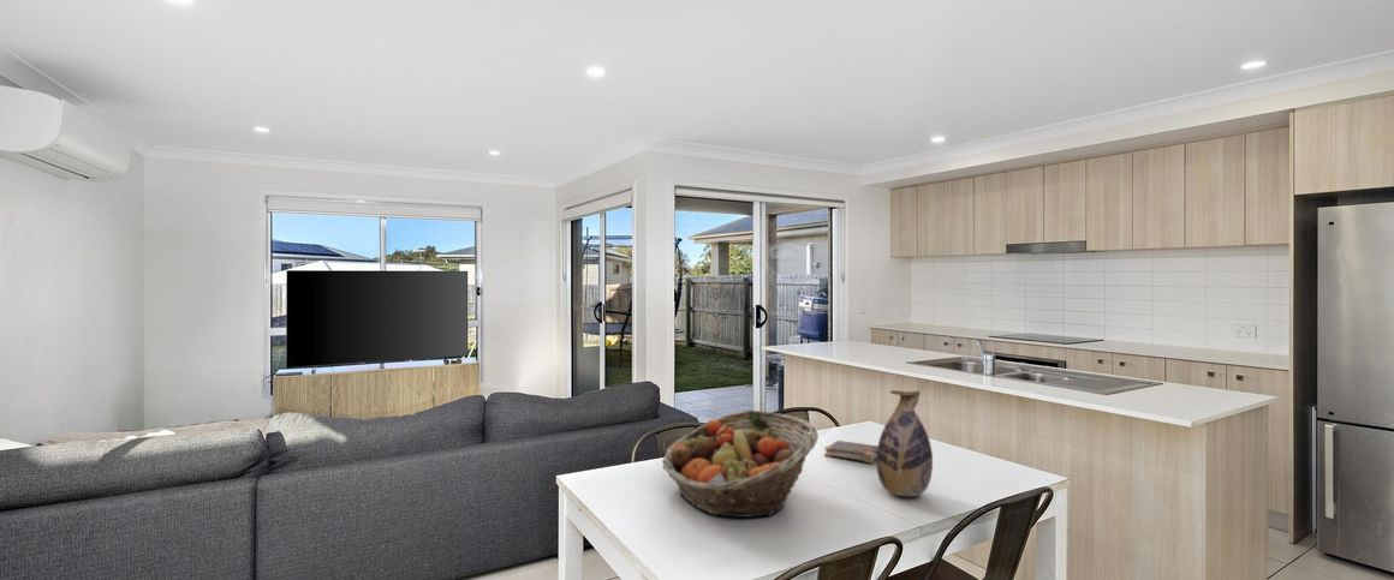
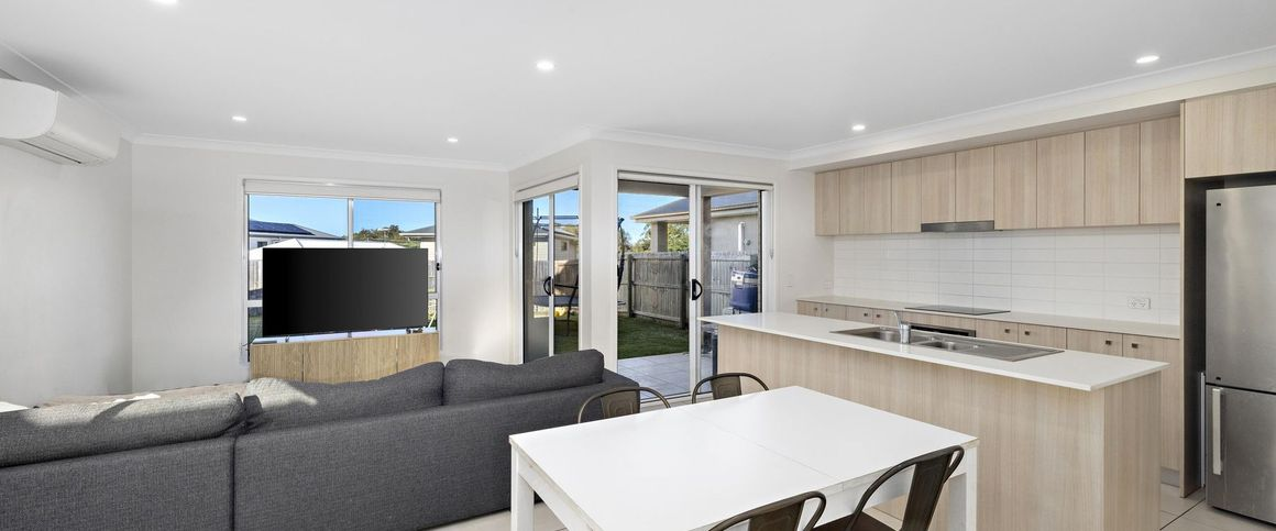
- fruit basket (738, 459)
- vase (904, 442)
- book (853, 450)
